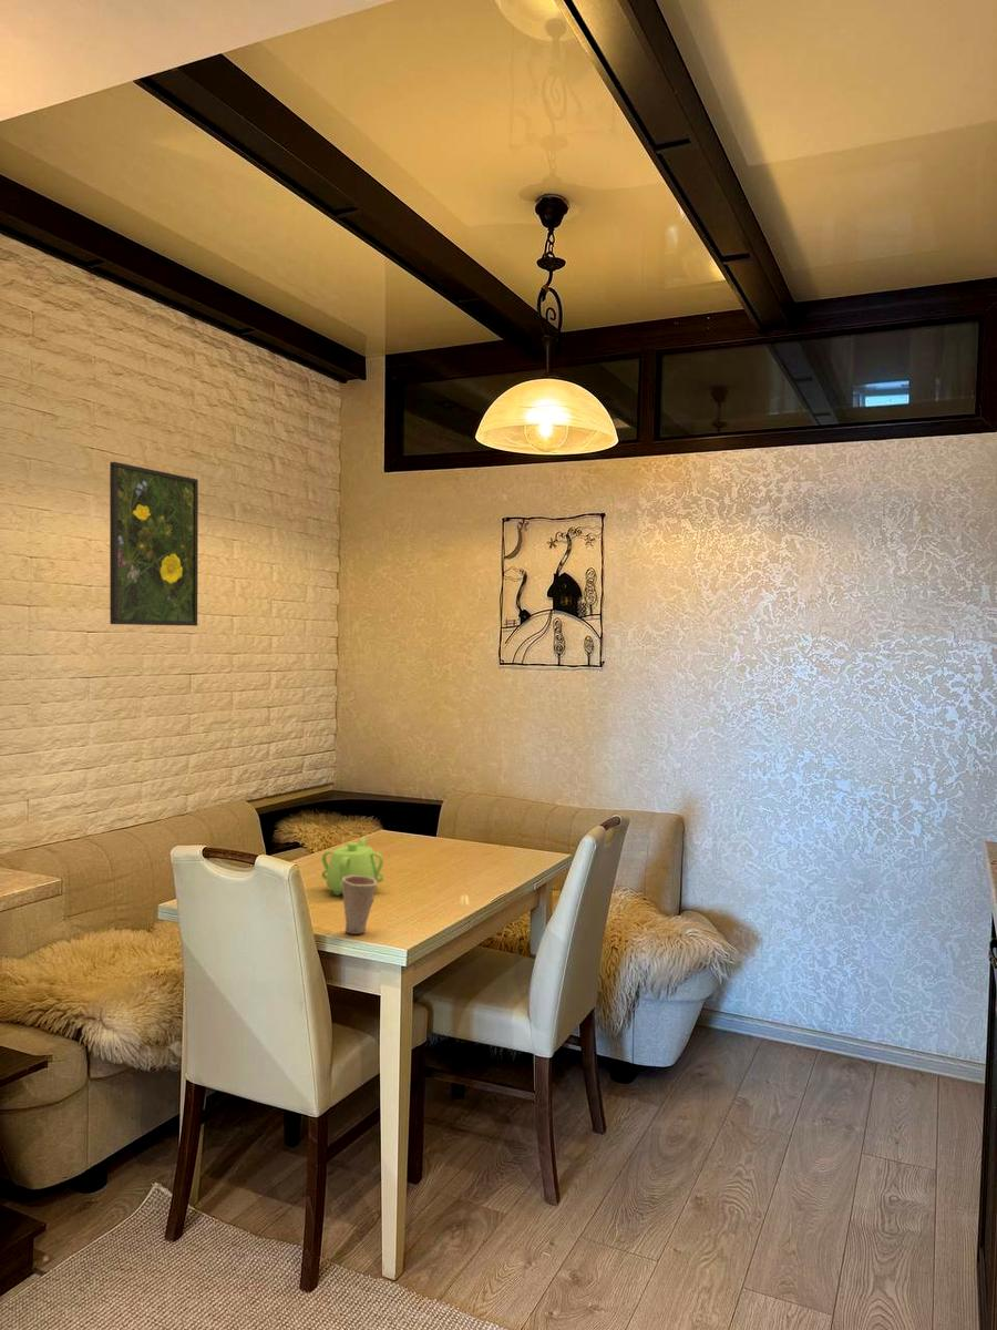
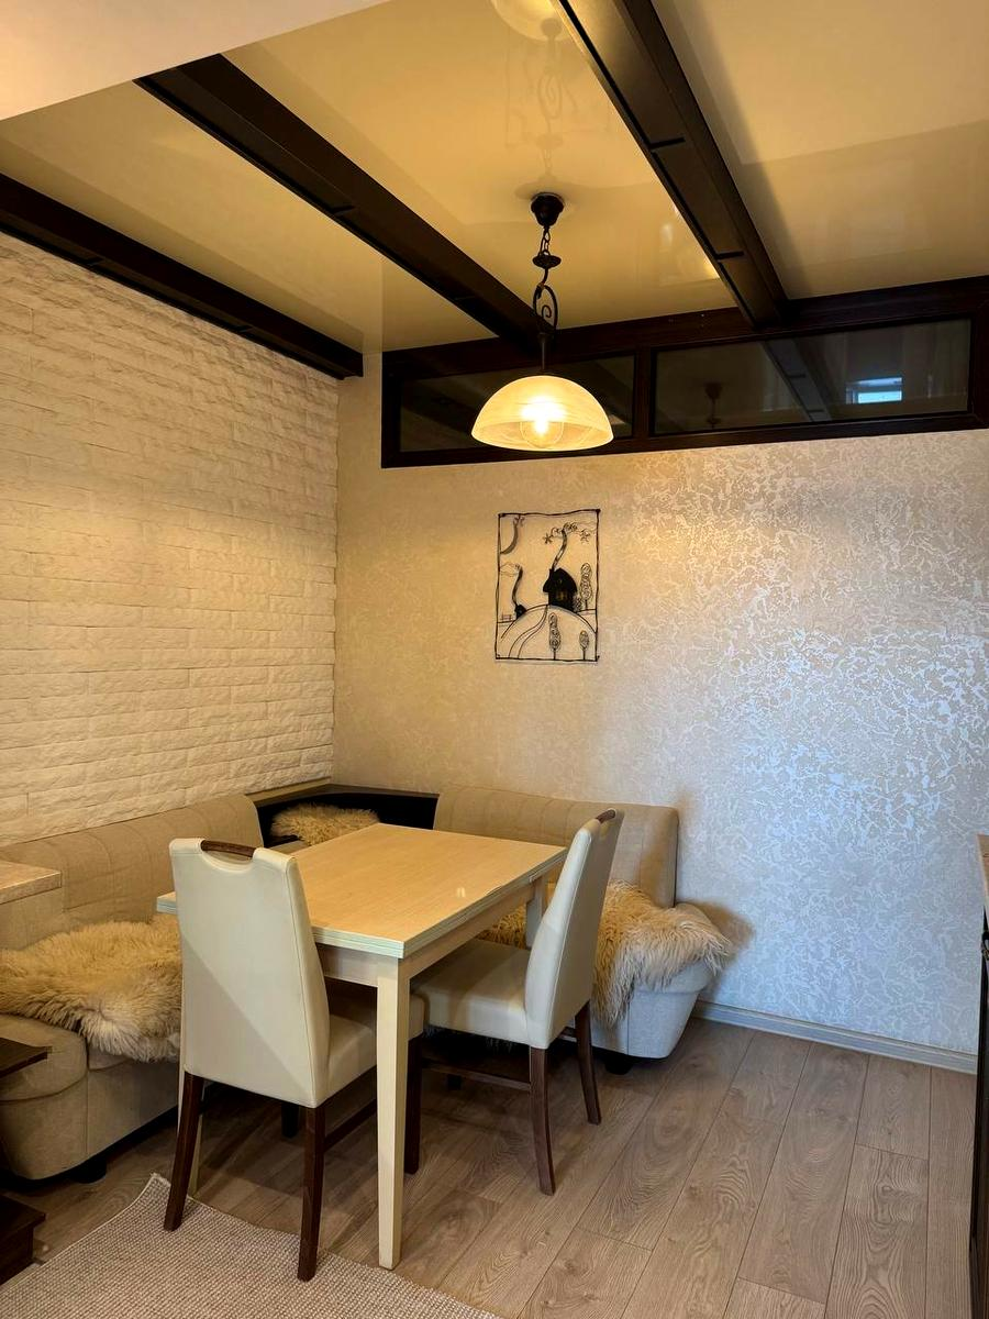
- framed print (155, 548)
- teapot (353, 866)
- cup (359, 904)
